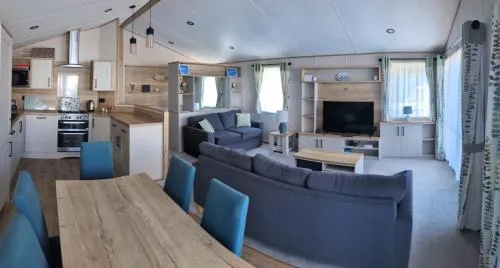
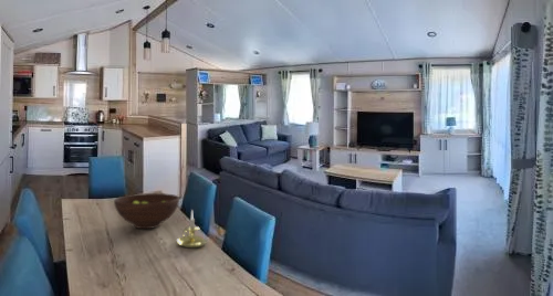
+ candle holder (190, 226)
+ fruit bowl (147, 212)
